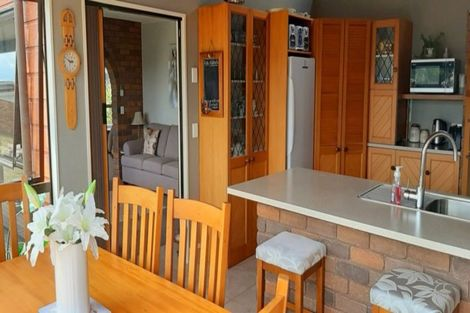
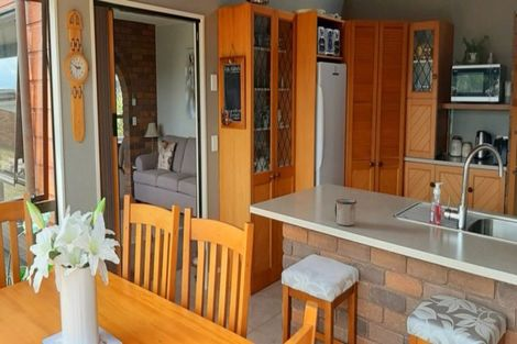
+ mug (344, 211)
